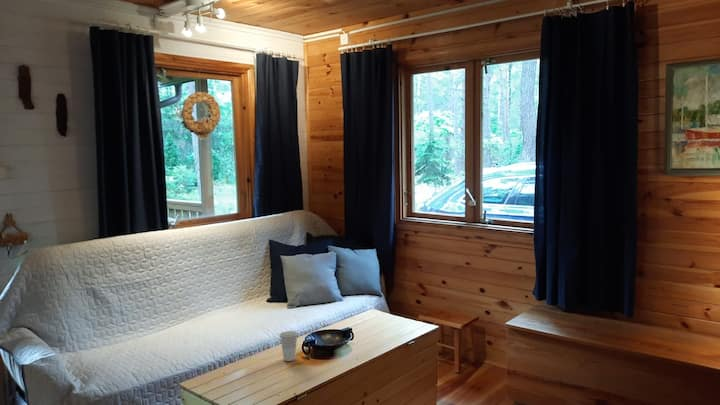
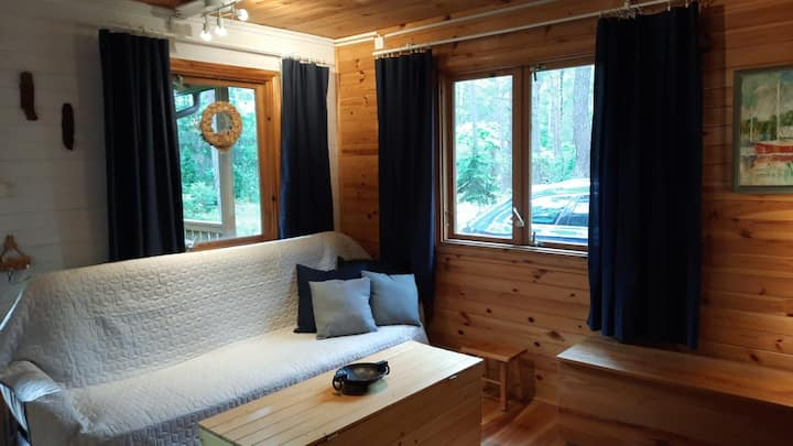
- cup (289, 346)
